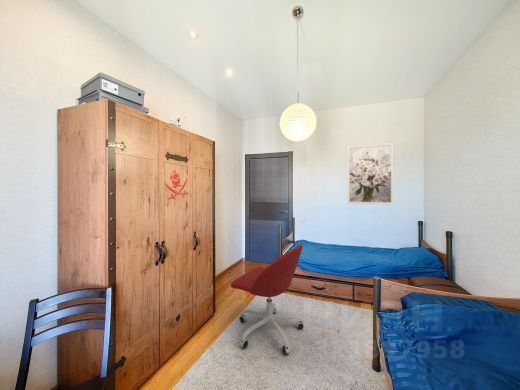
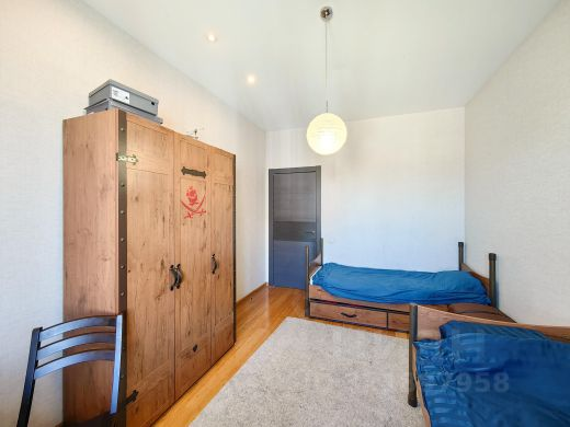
- office chair (267, 285)
- wall art (369, 174)
